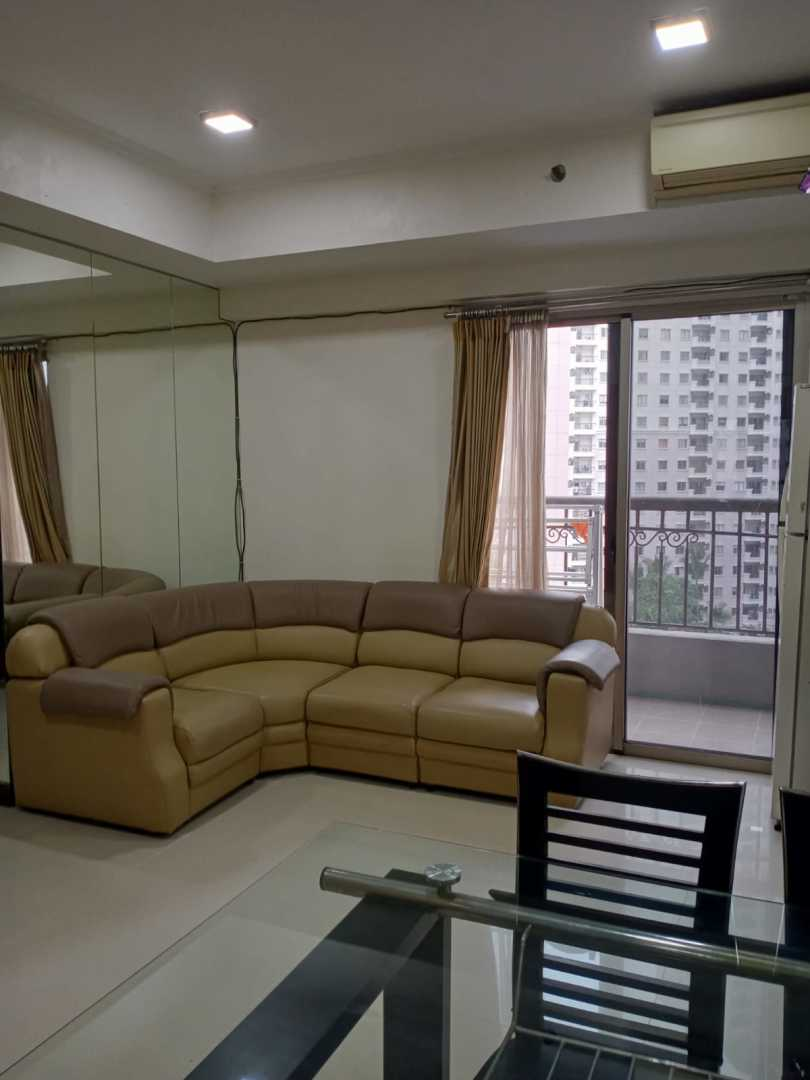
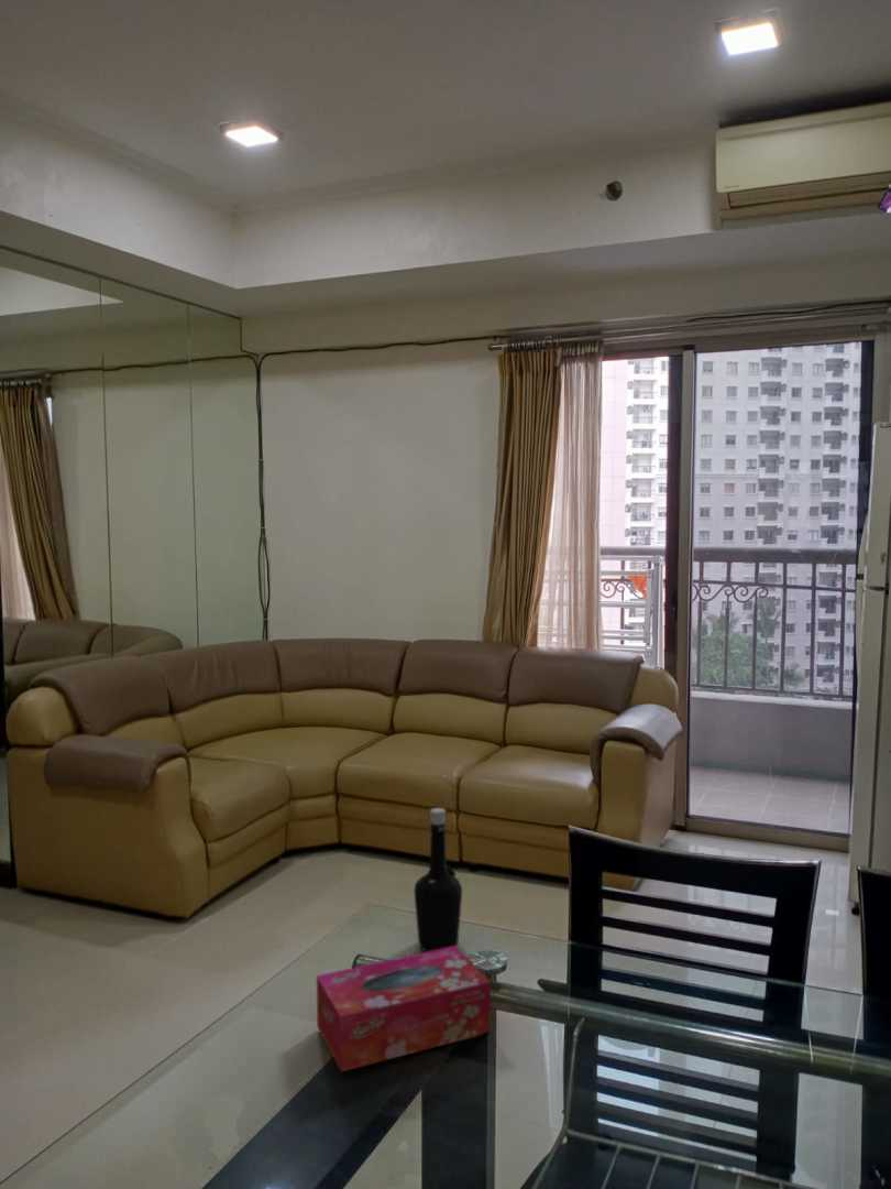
+ bottle (438, 879)
+ tissue box (403, 1004)
